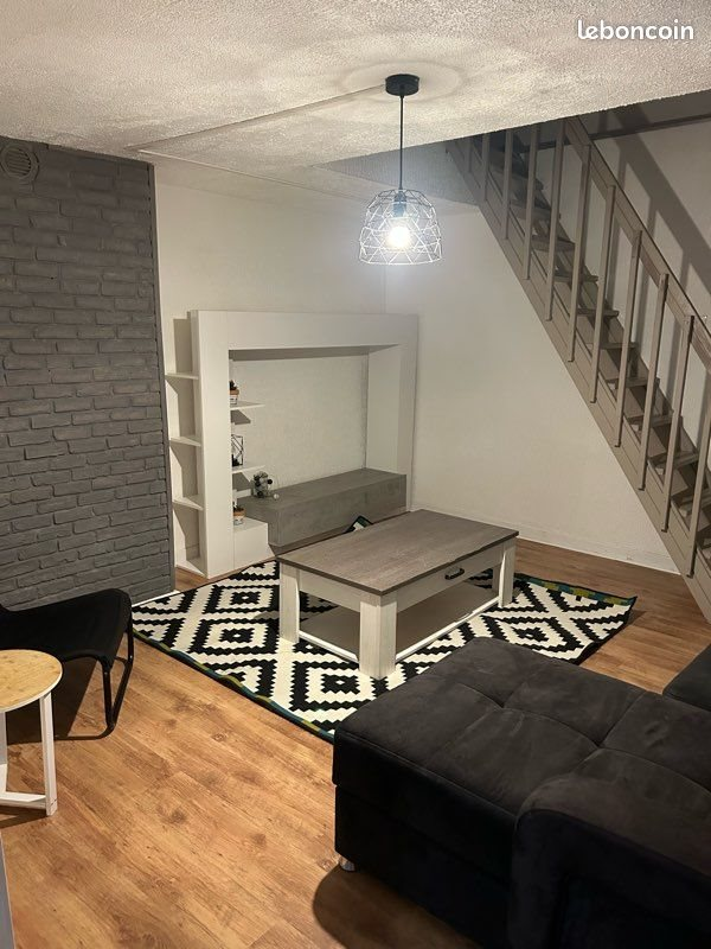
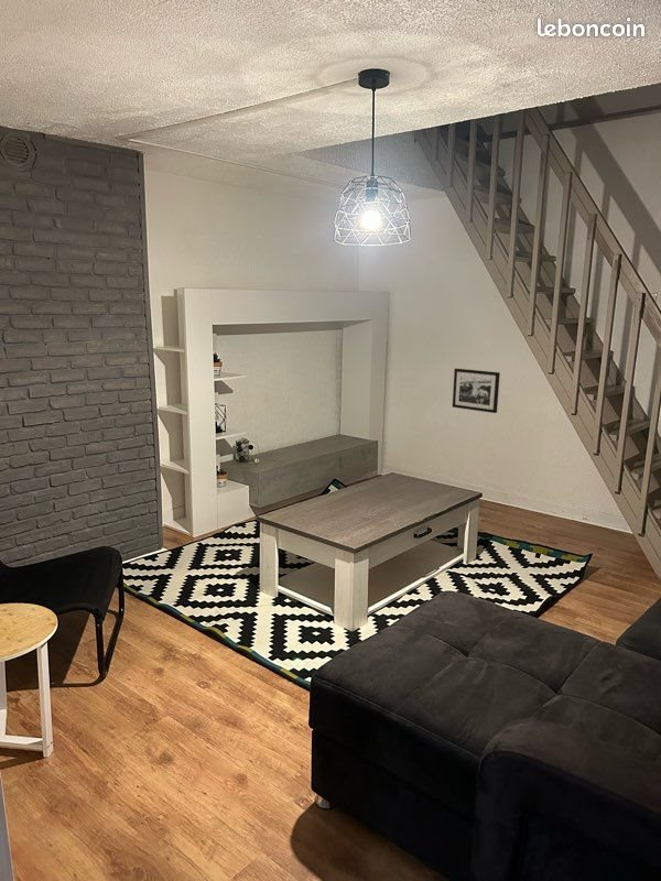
+ picture frame (475, 390)
